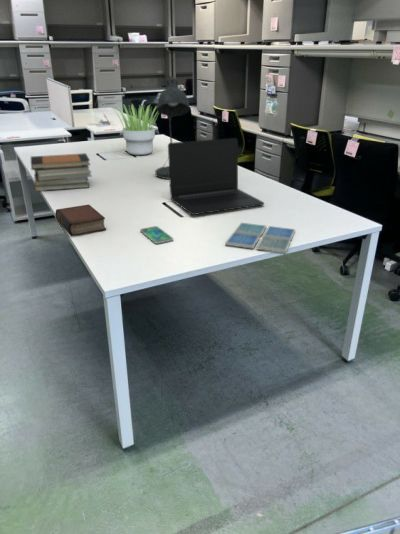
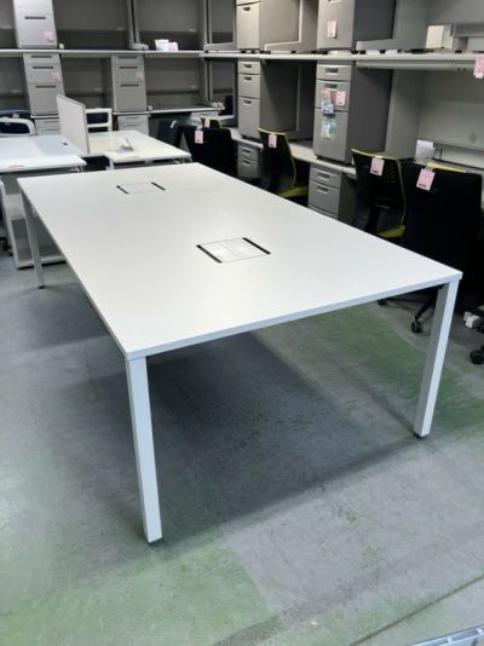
- smartphone (156, 234)
- desk lamp (170, 128)
- drink coaster (260, 236)
- book stack (61, 171)
- book (79, 219)
- laptop (216, 174)
- potted plant (138, 130)
